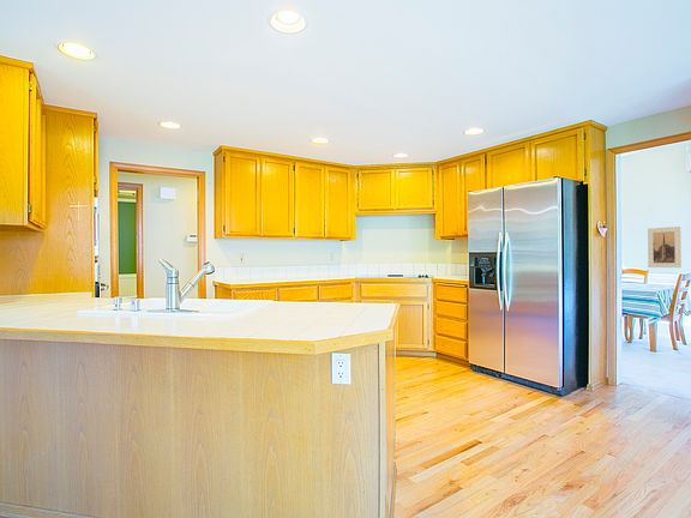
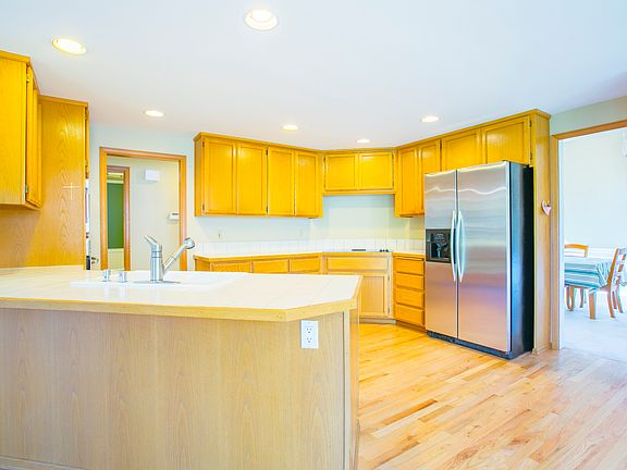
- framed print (663, 247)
